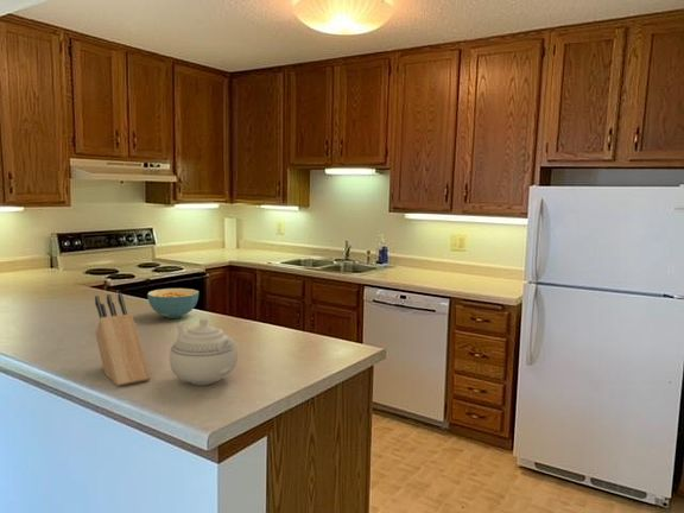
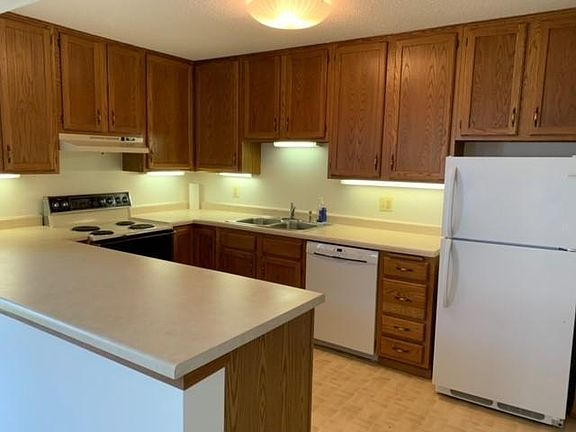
- knife block (119, 335)
- teapot (204, 349)
- cereal bowl (173, 304)
